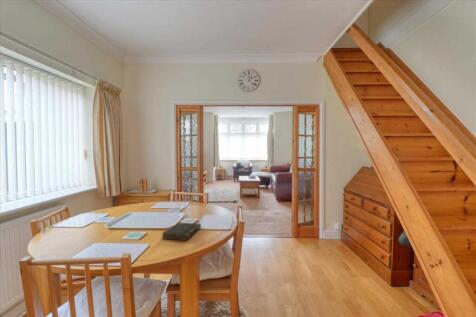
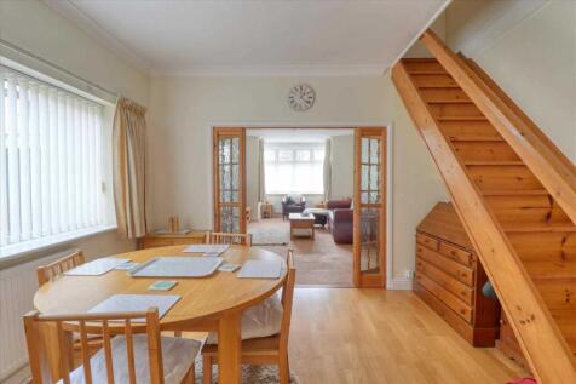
- bible (182, 230)
